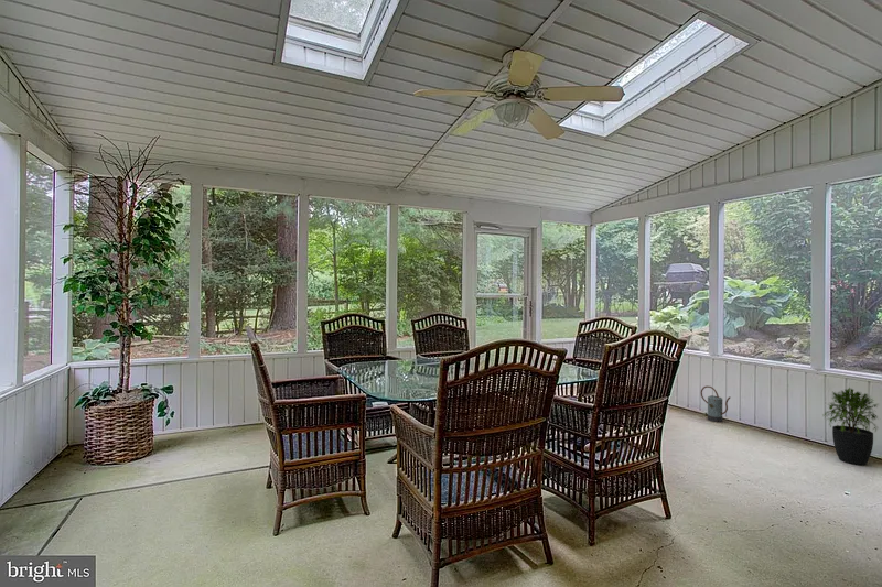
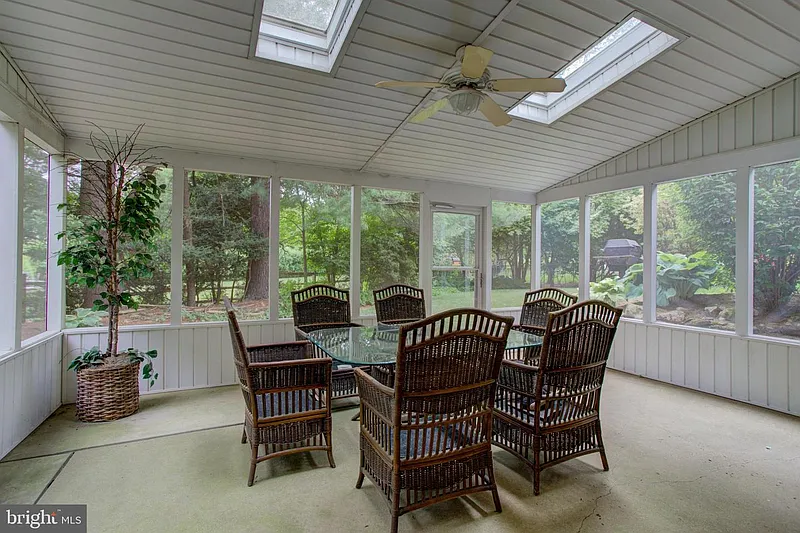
- watering can (714, 403)
- potted plant (849, 423)
